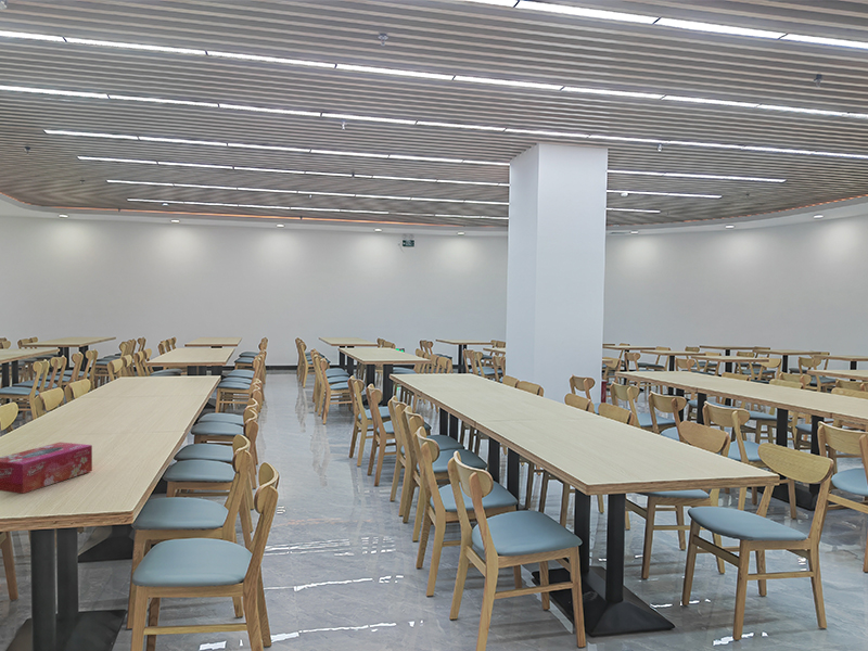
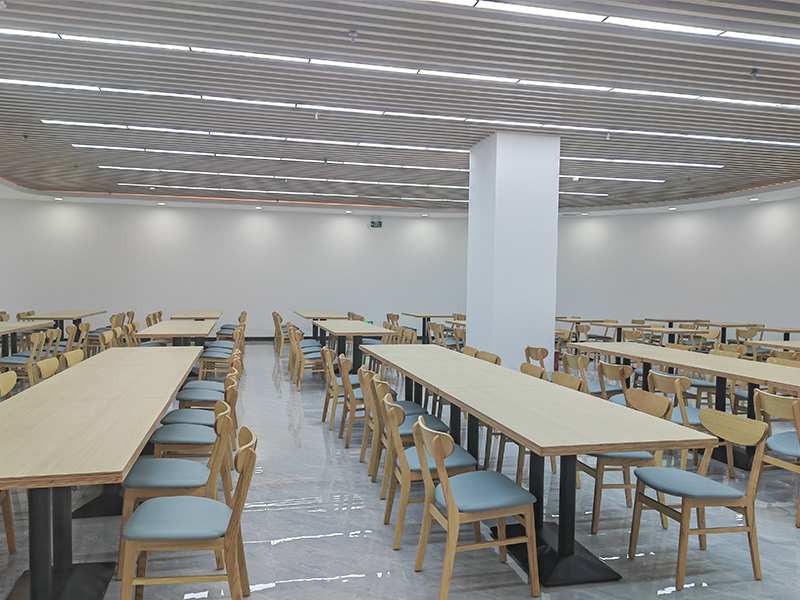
- tissue box (42, 465)
